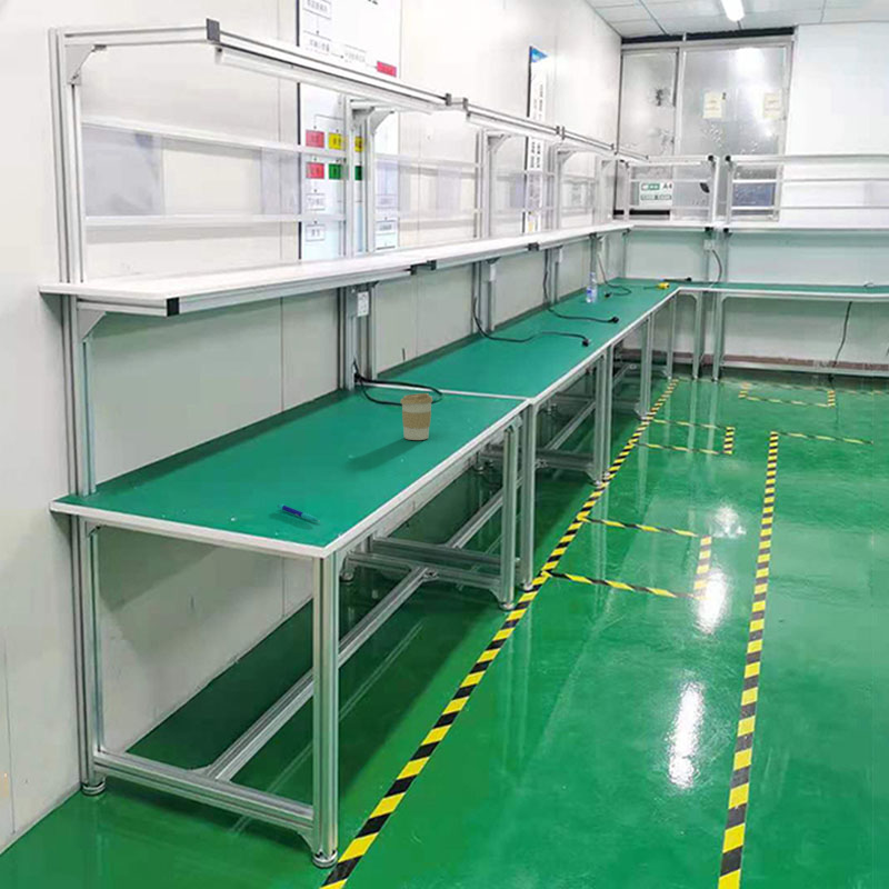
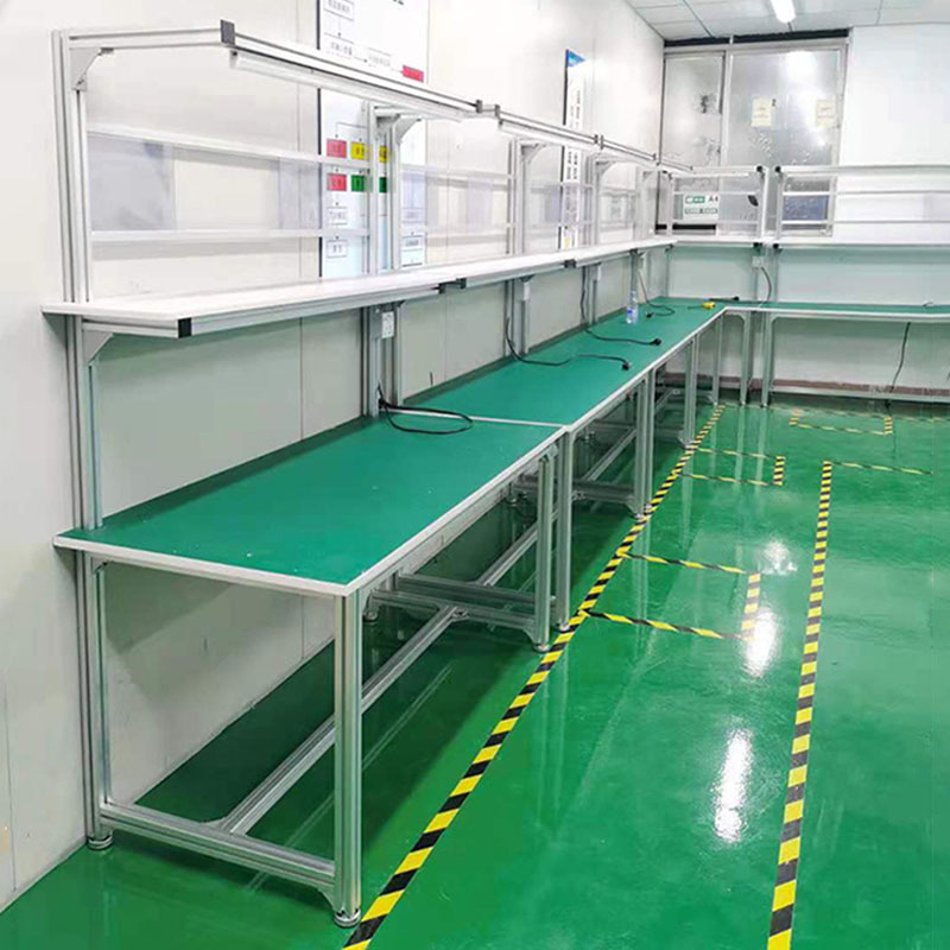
- pen (298, 512)
- coffee cup (416, 416)
